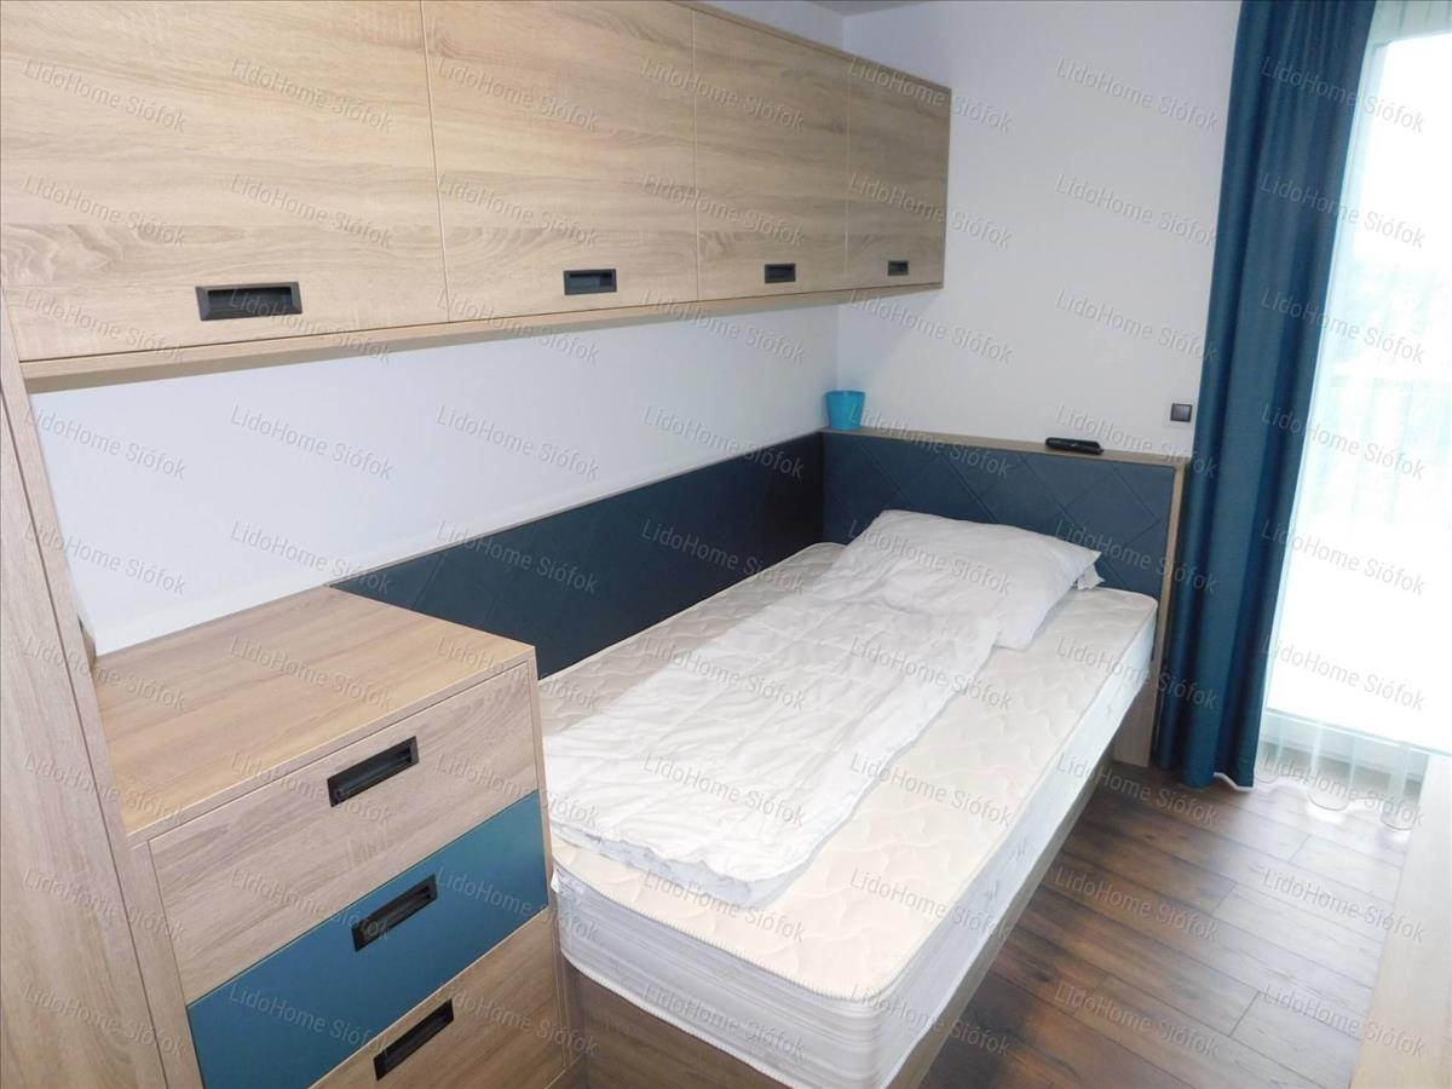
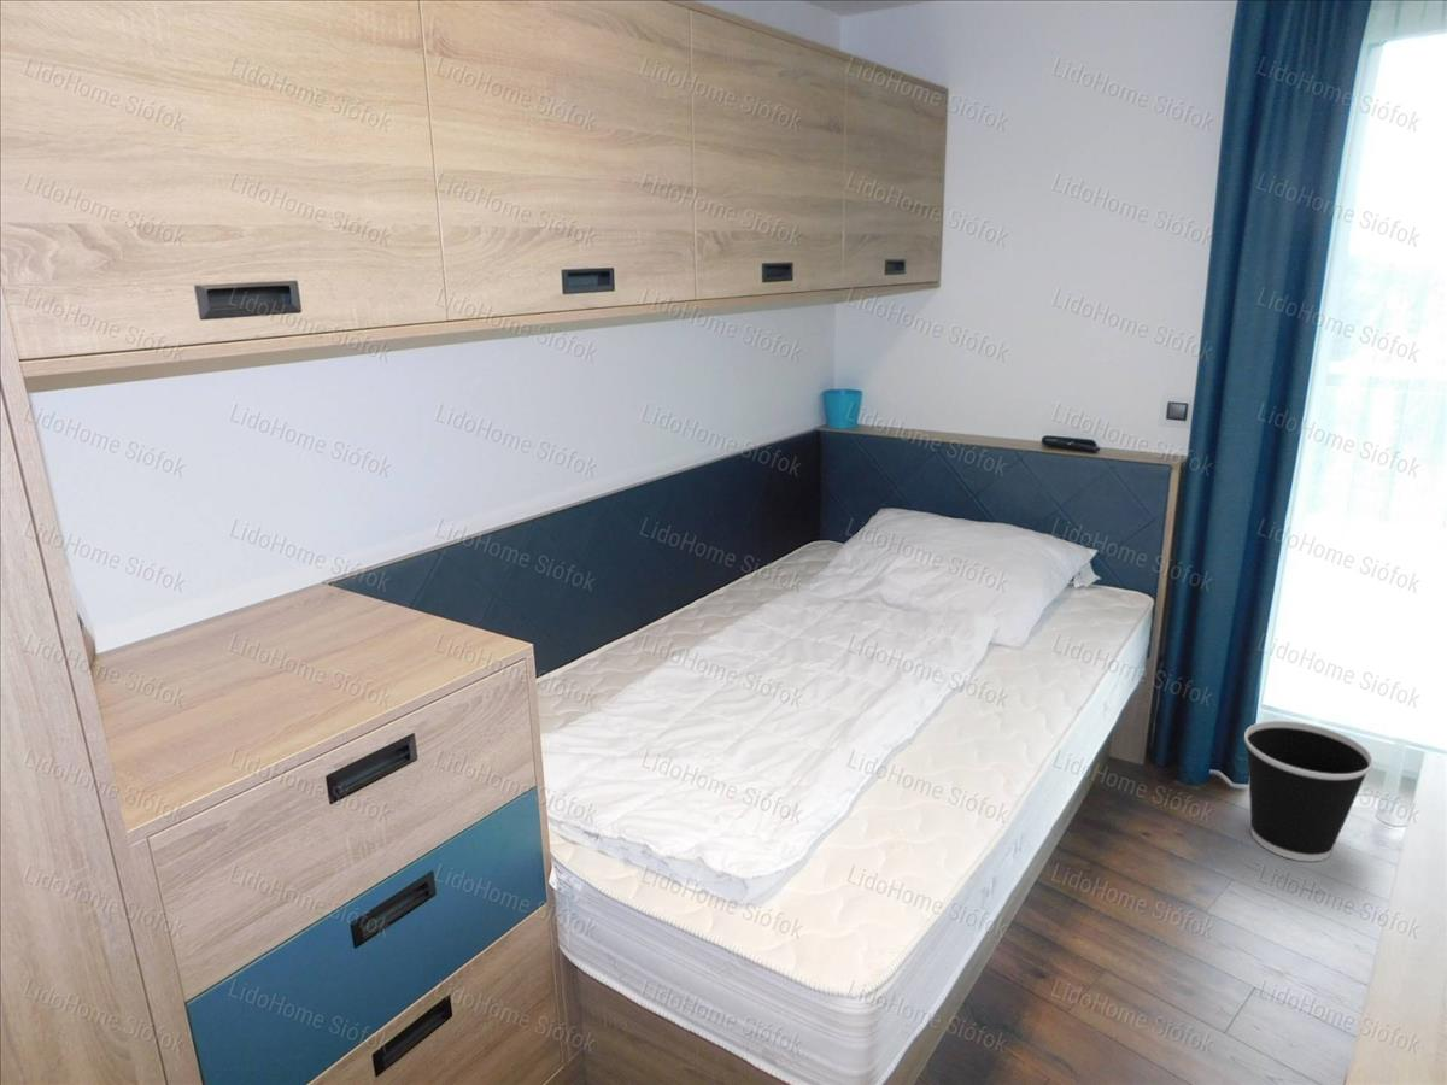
+ wastebasket (1299, 793)
